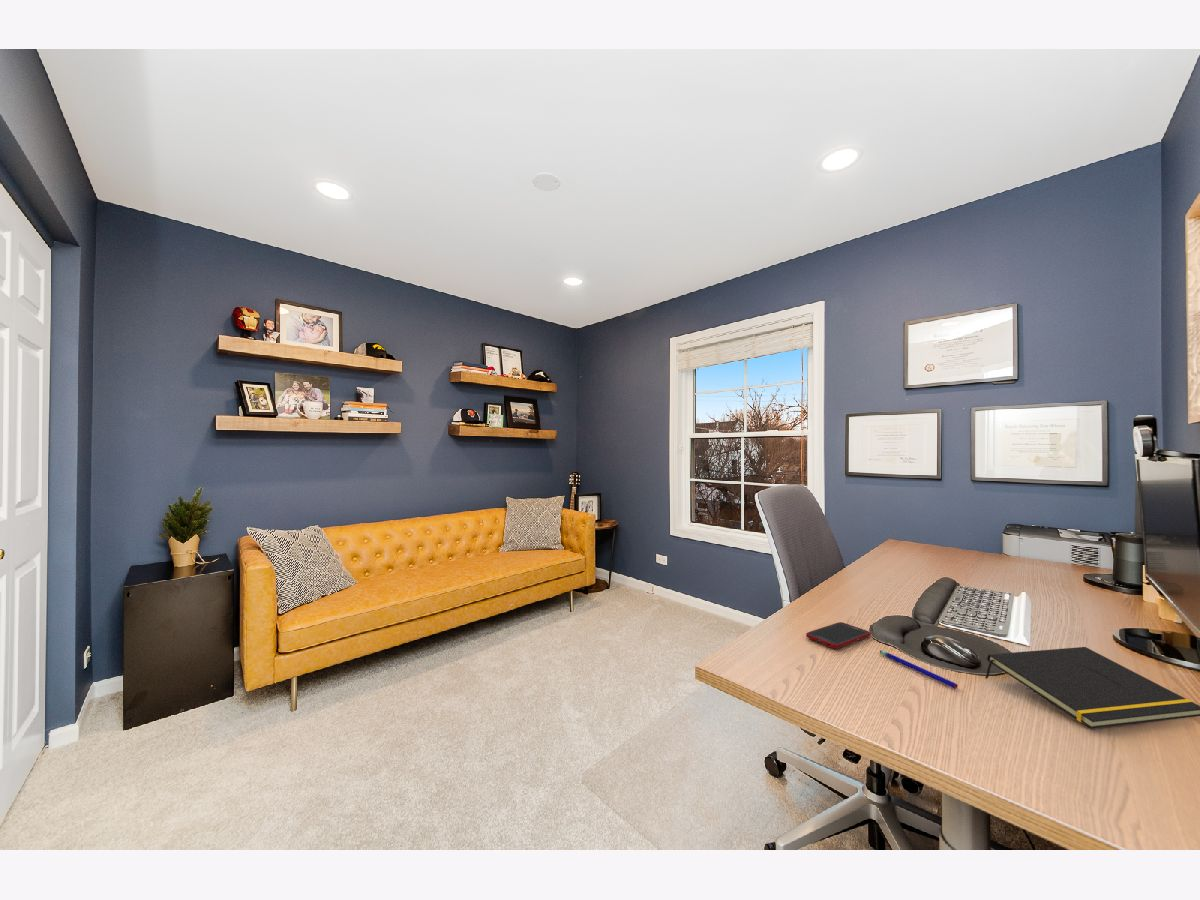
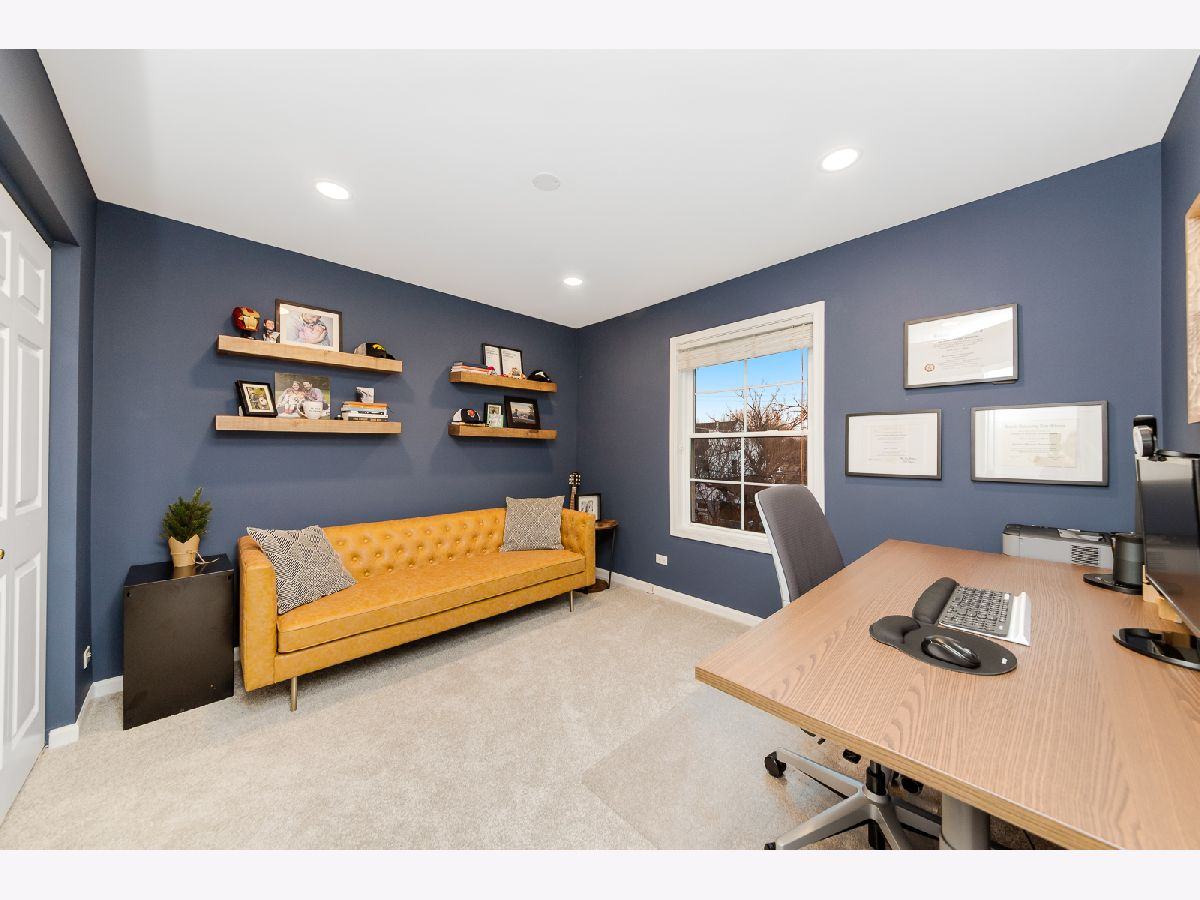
- notepad (1087, 682)
- pen (915, 667)
- cell phone (838, 634)
